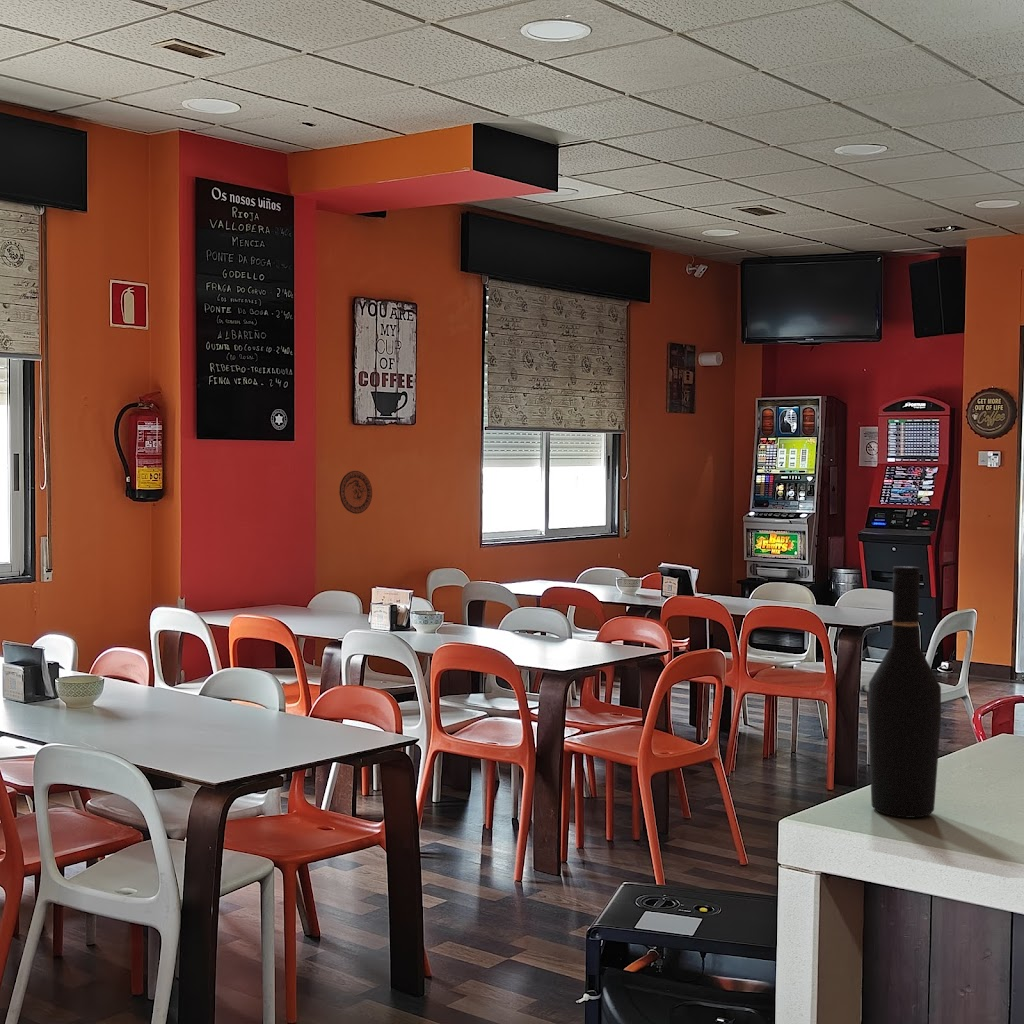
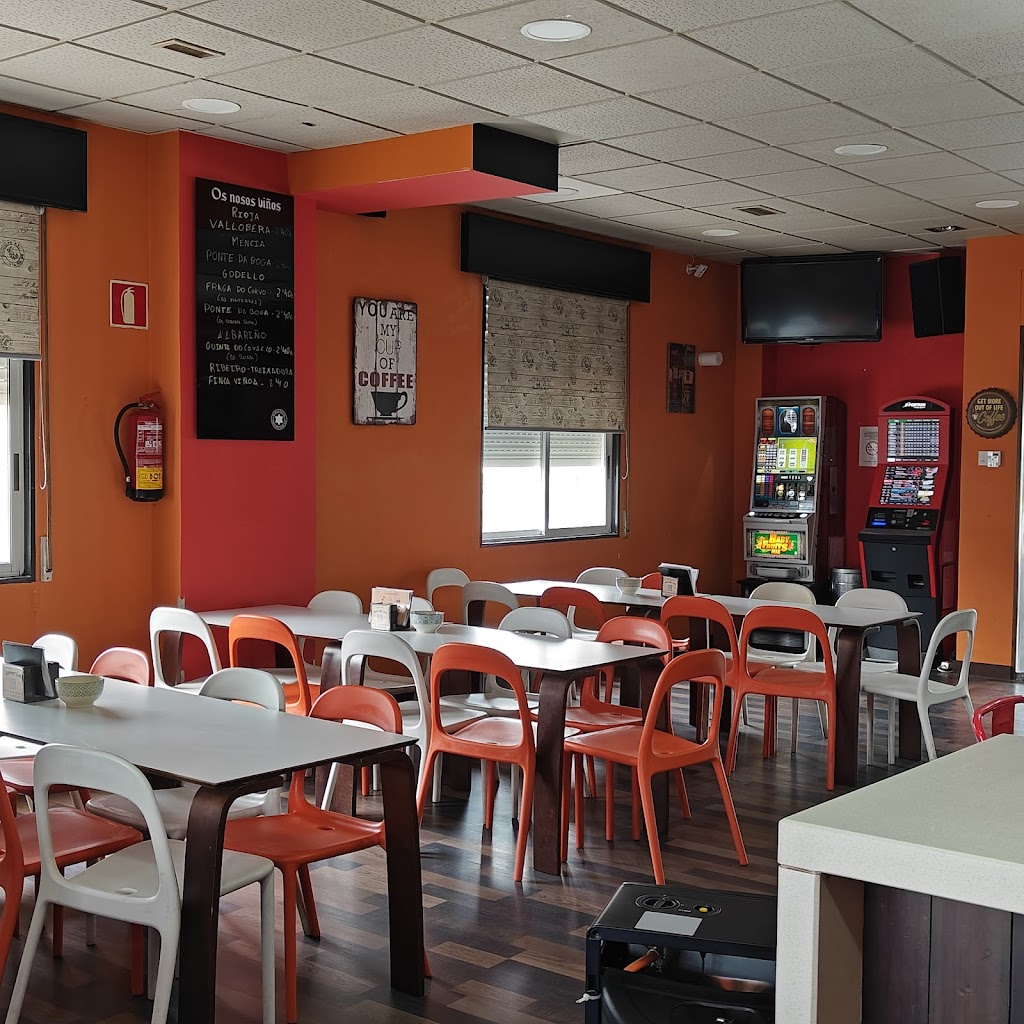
- decorative plate (355, 492)
- wine bottle (904, 689)
